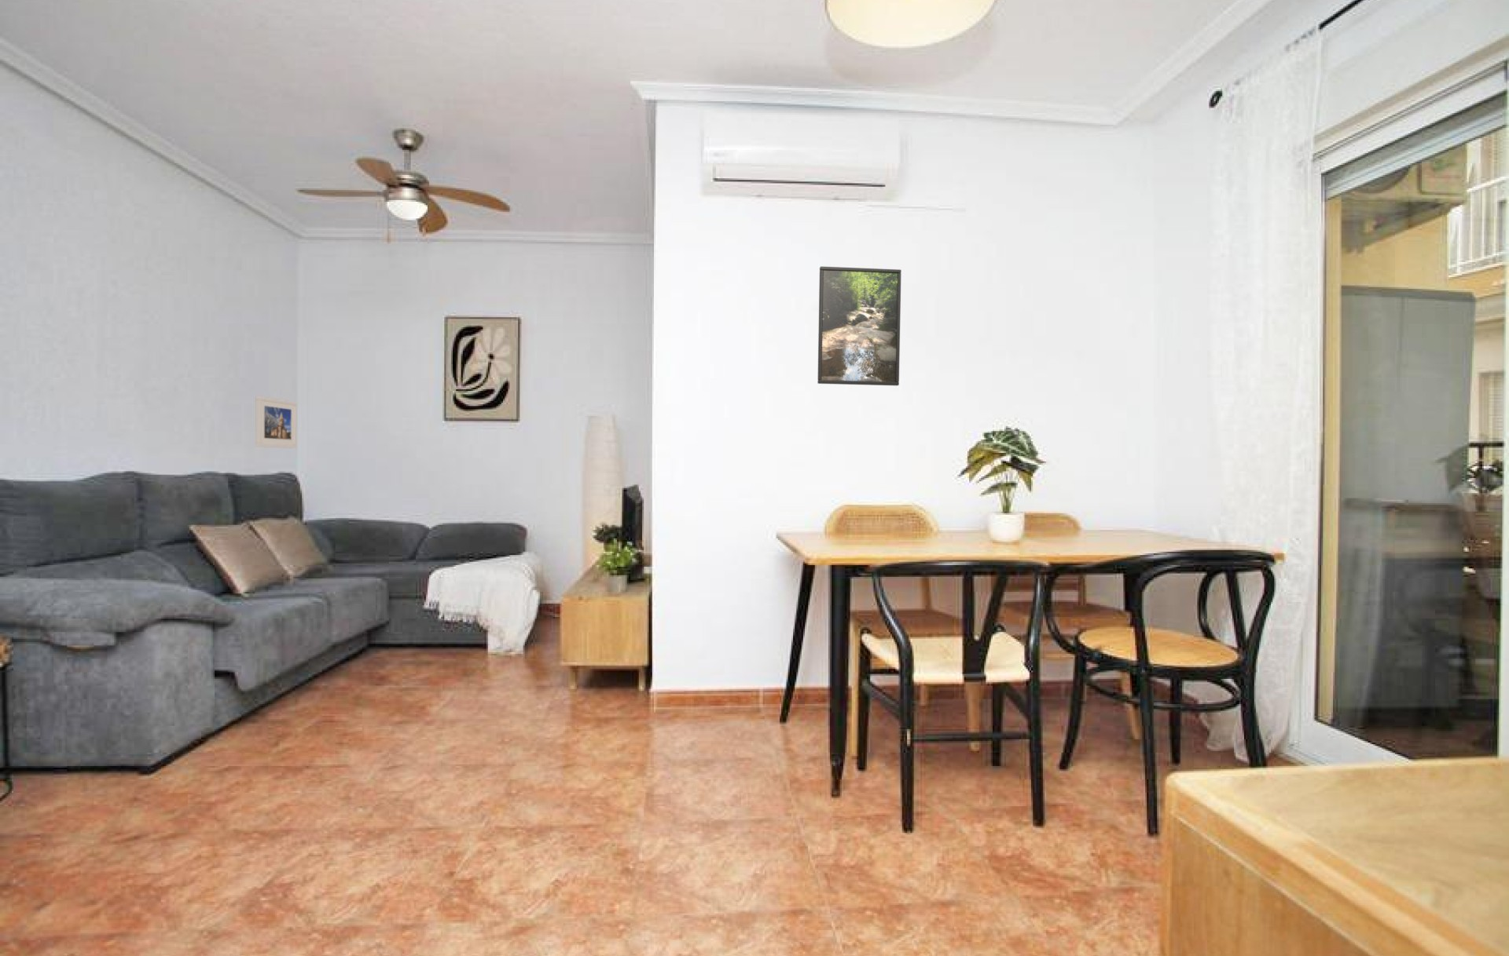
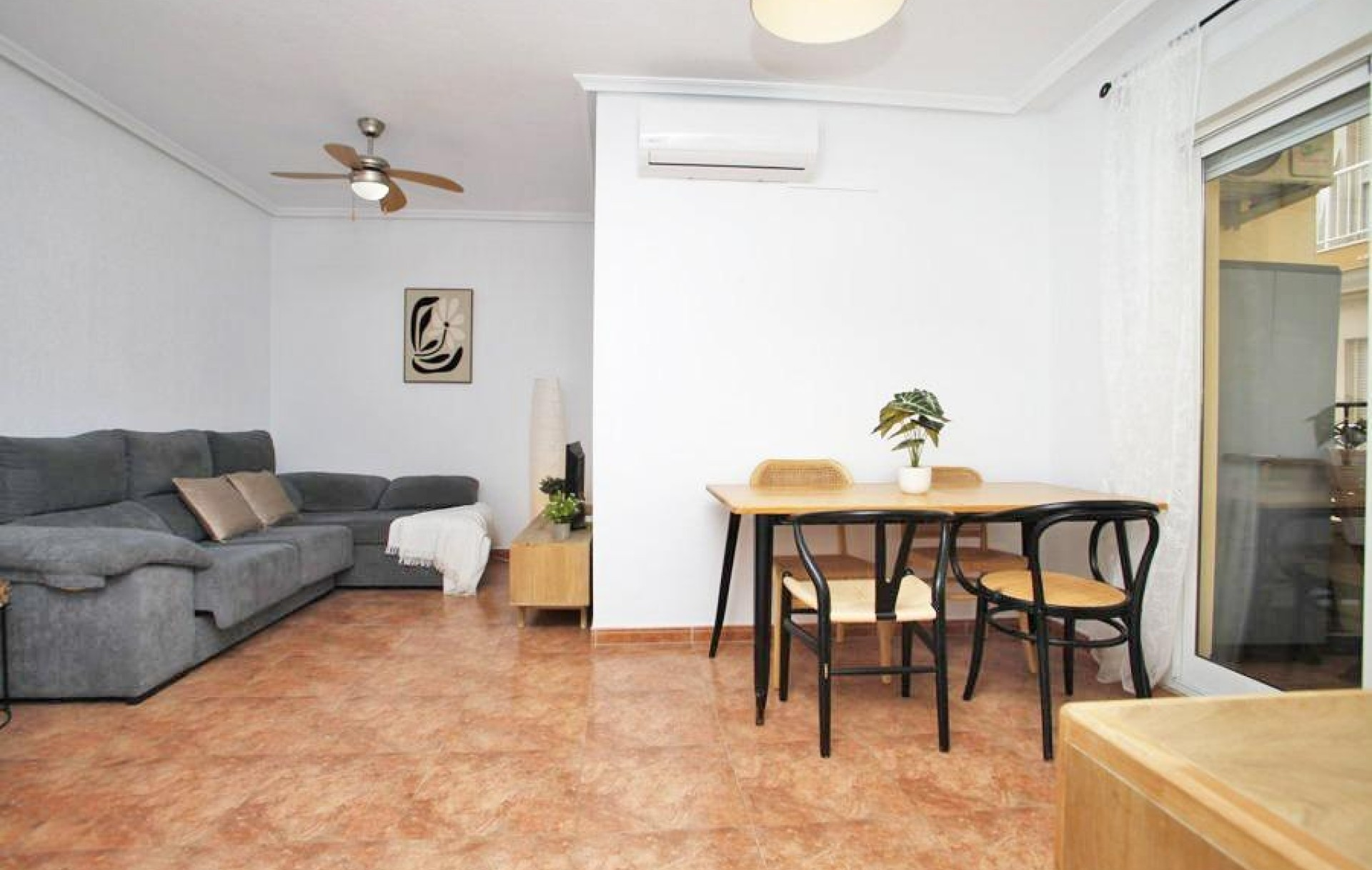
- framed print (277, 423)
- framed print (859, 326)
